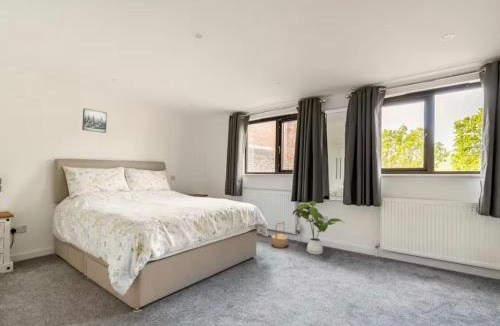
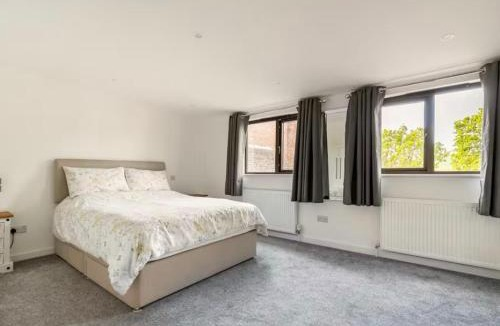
- house plant (313, 228)
- basket (279, 234)
- wall art (95, 121)
